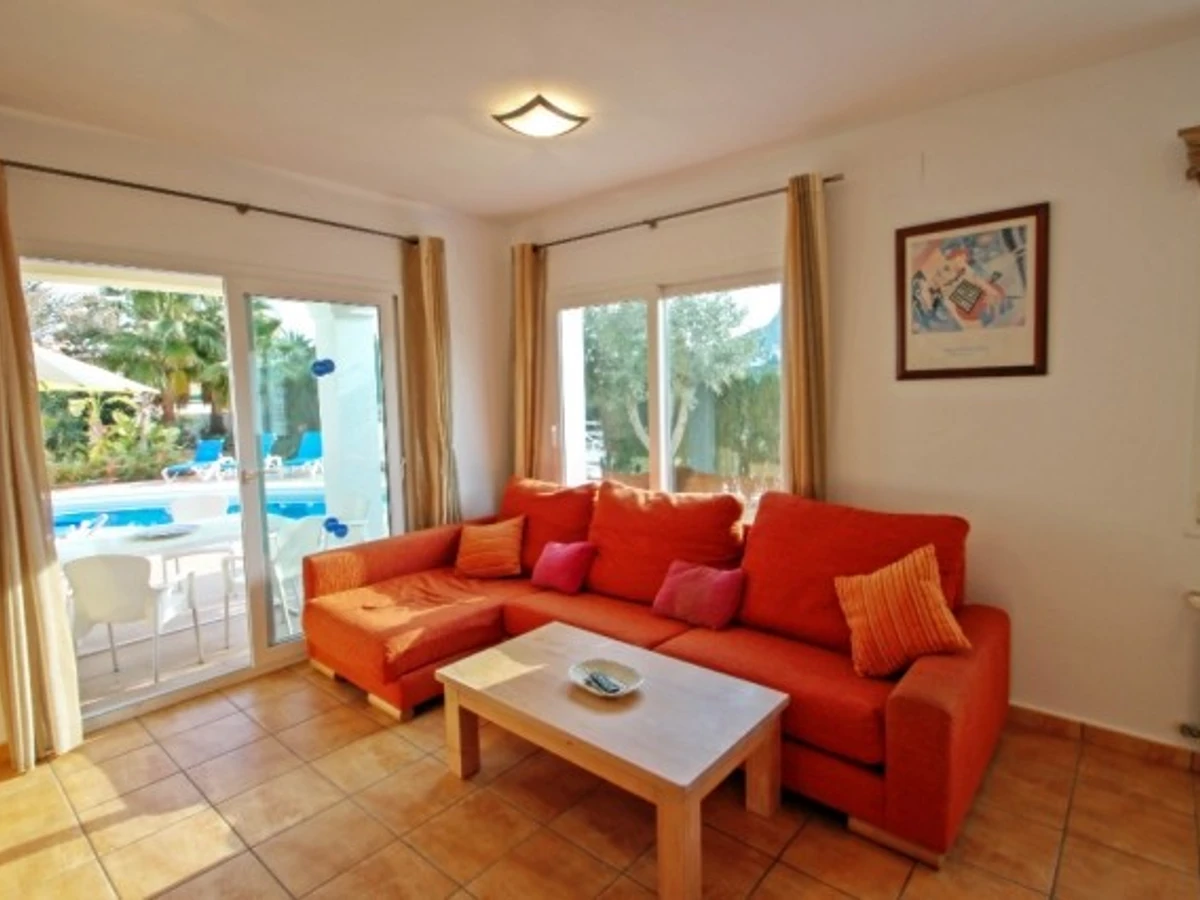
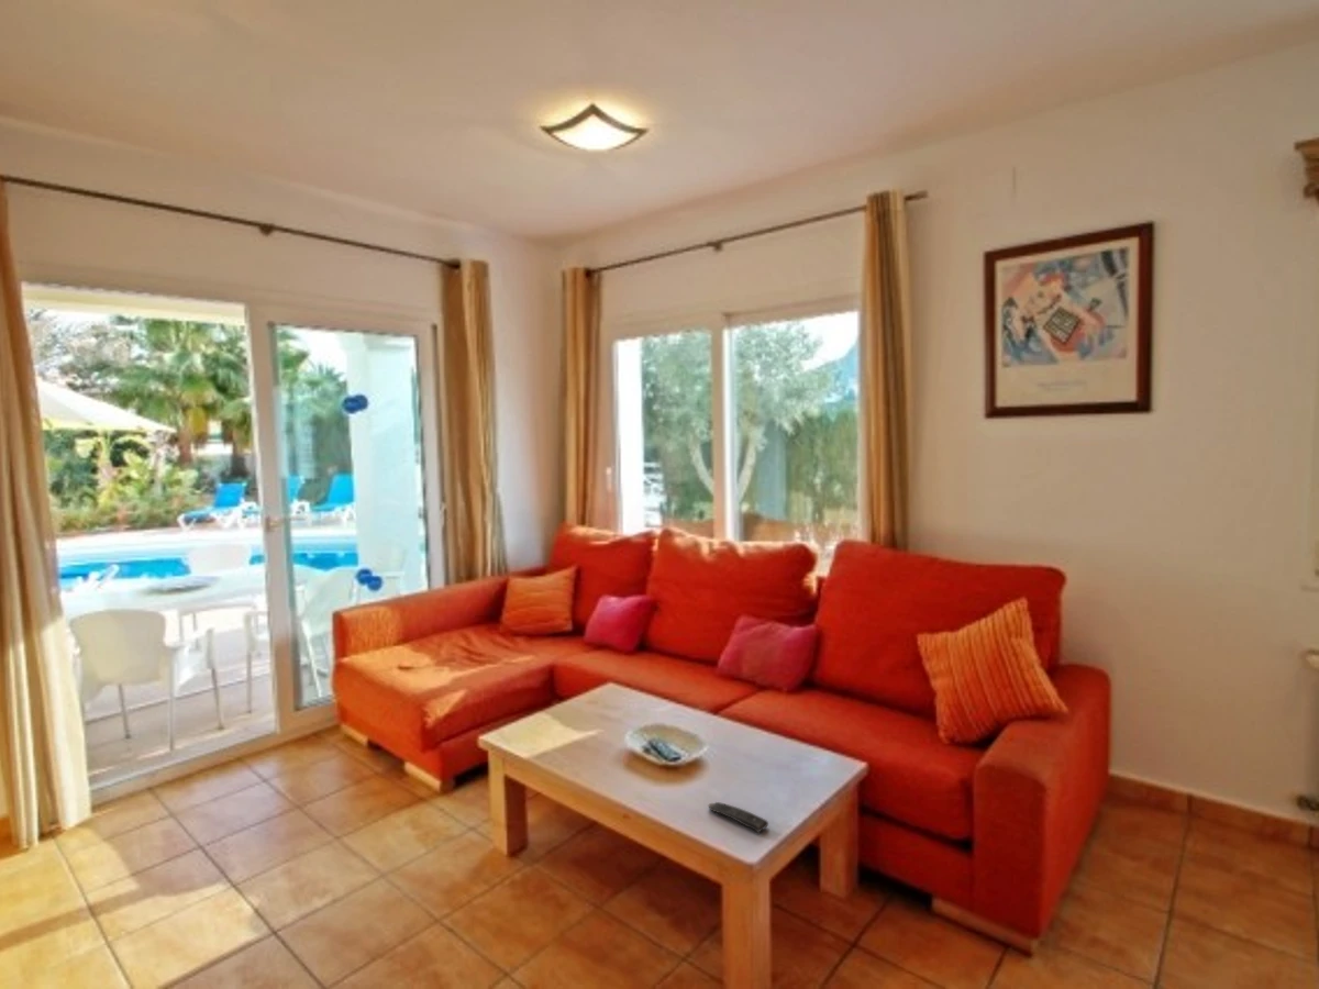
+ remote control (735, 814)
